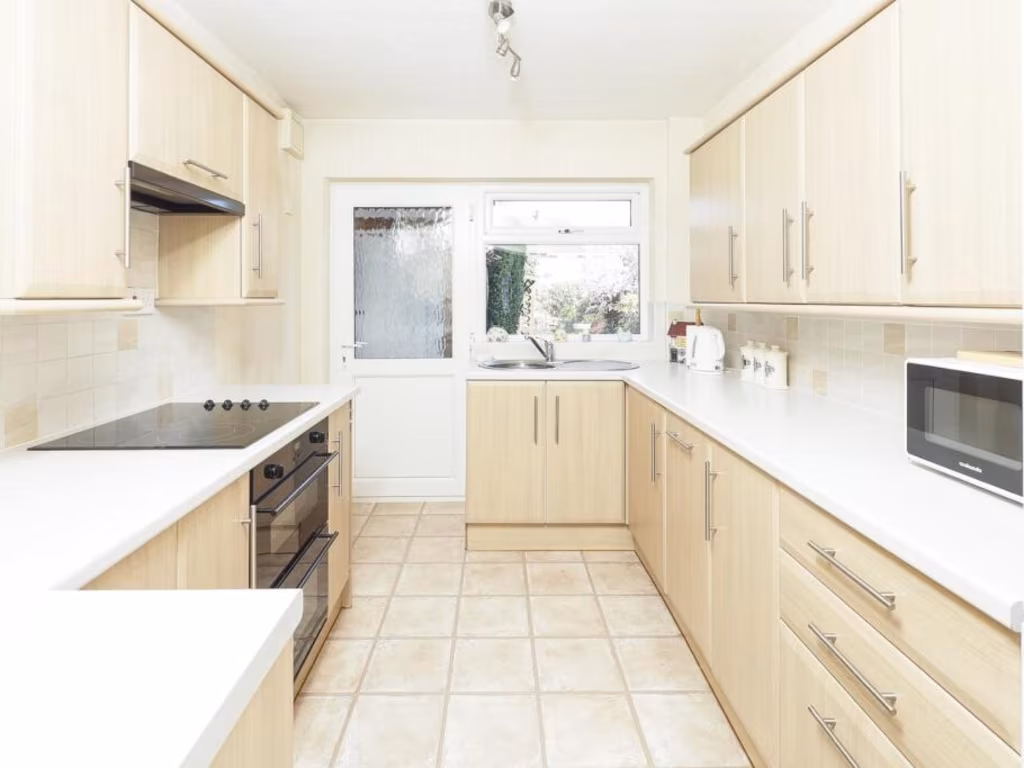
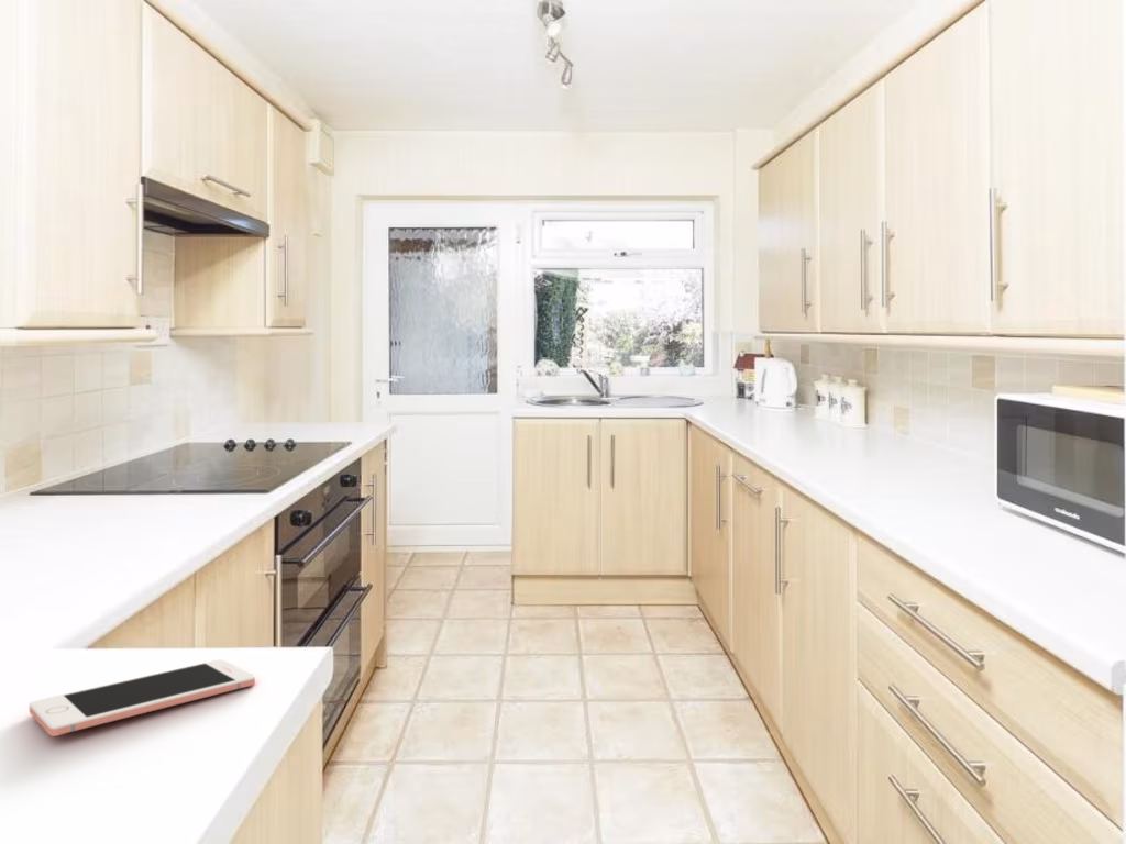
+ cell phone (147, 692)
